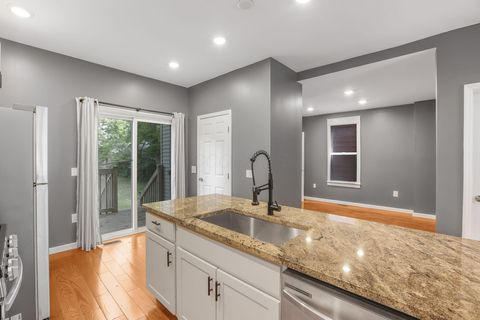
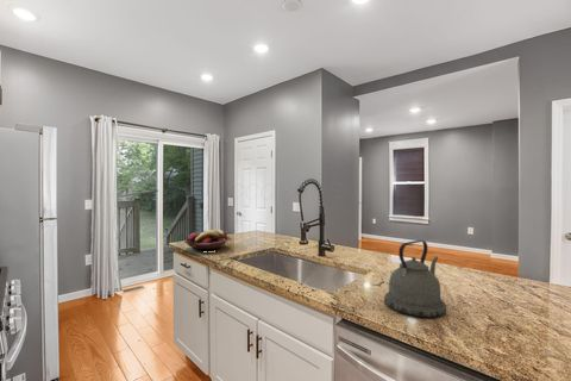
+ kettle (414, 271)
+ fruit basket (208, 238)
